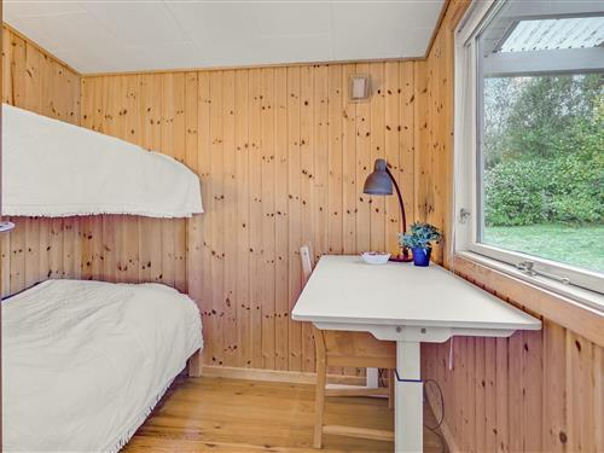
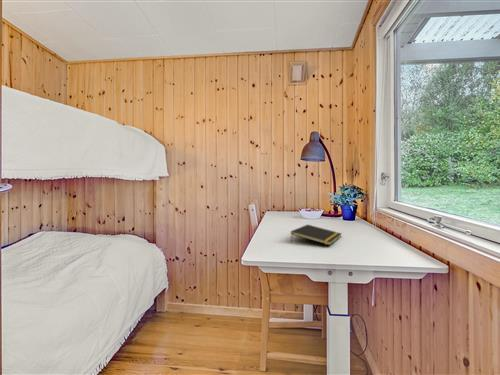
+ notepad (317, 233)
